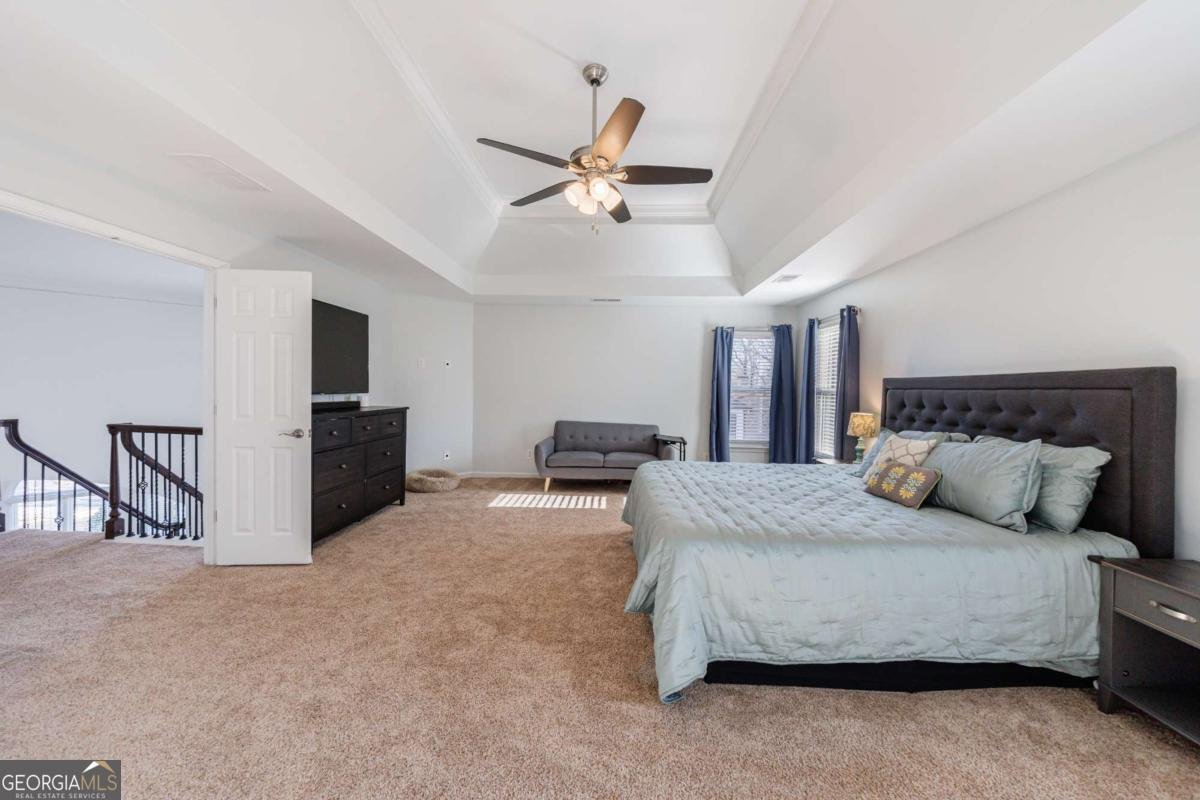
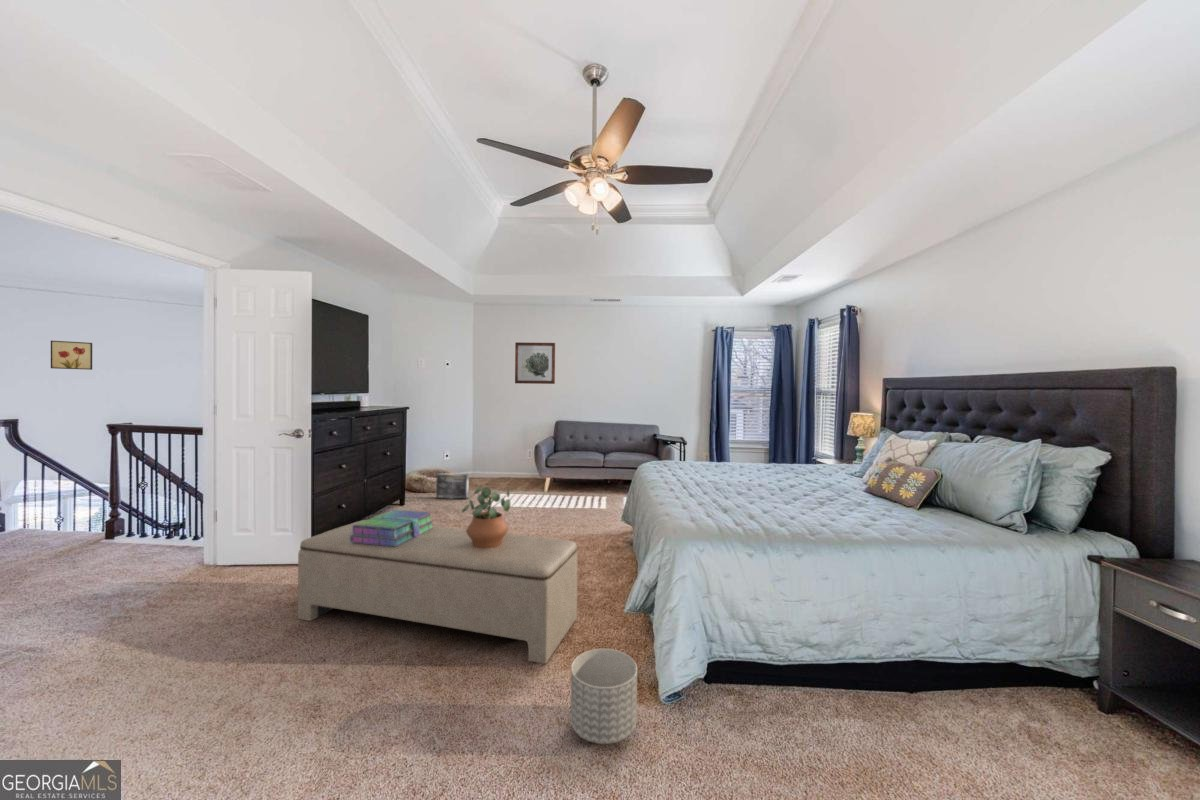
+ planter (603, 698)
+ wall art (535, 363)
+ wall art (72, 355)
+ box (452, 486)
+ stack of books (394, 526)
+ potted plant (485, 516)
+ bench (438, 578)
